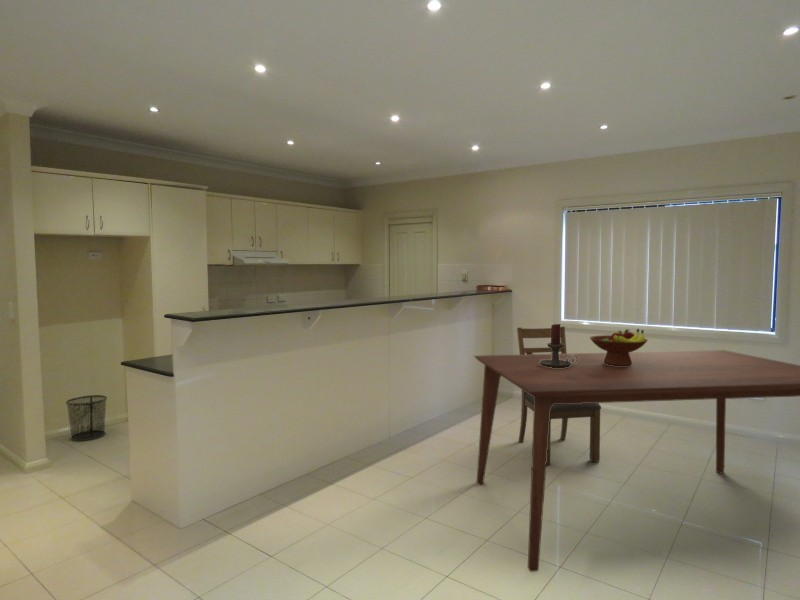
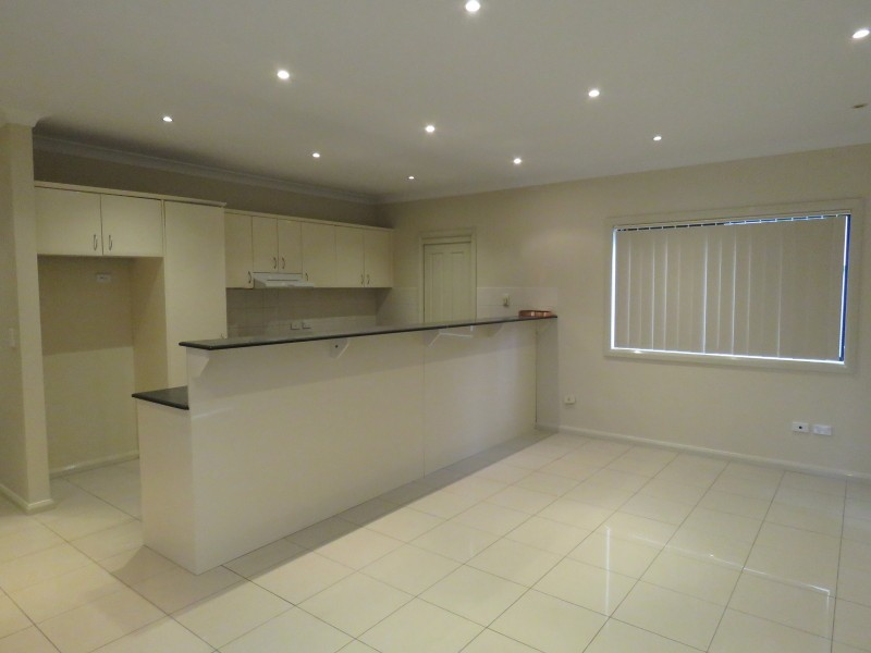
- candle holder (559, 344)
- dining table (642, 401)
- fruit bowl (617, 346)
- chair (555, 404)
- waste bin (87, 417)
